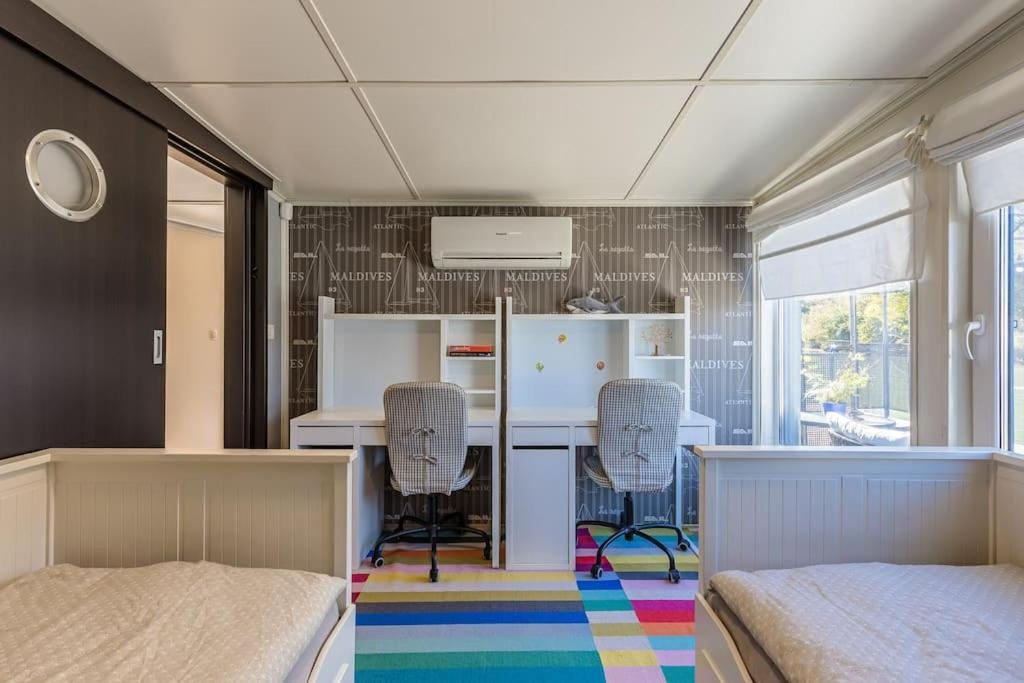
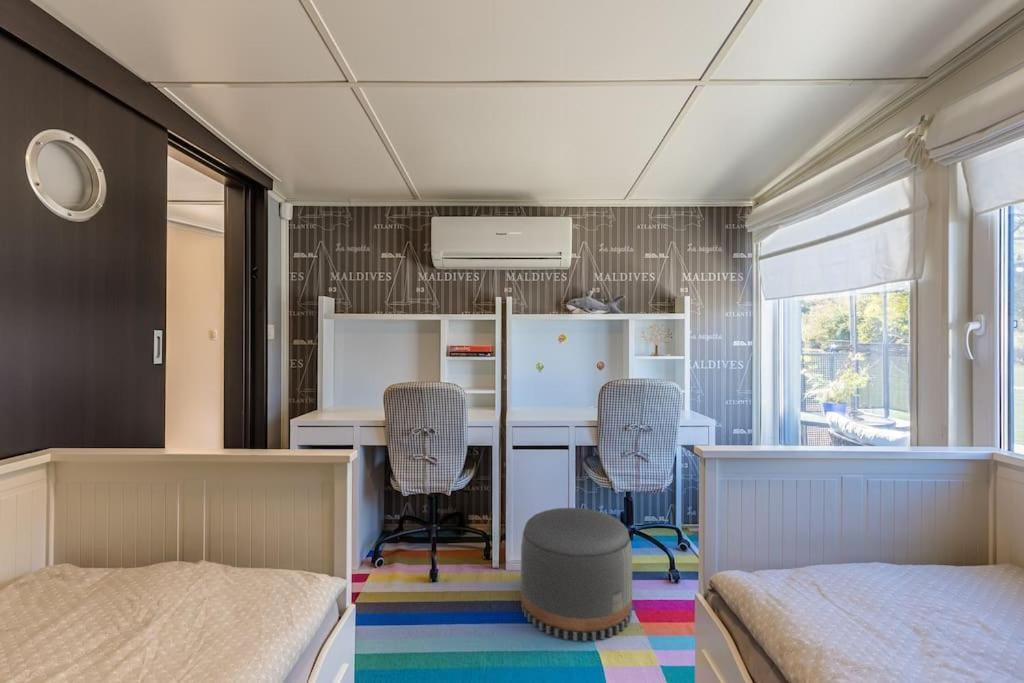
+ pouf (575, 561)
